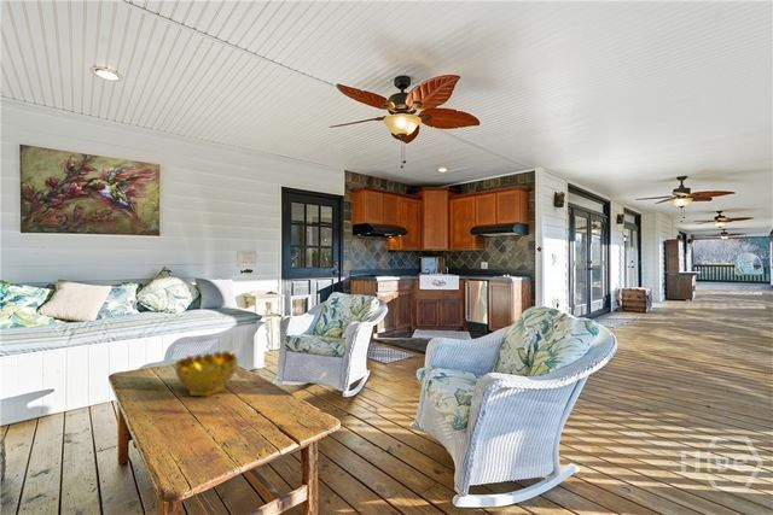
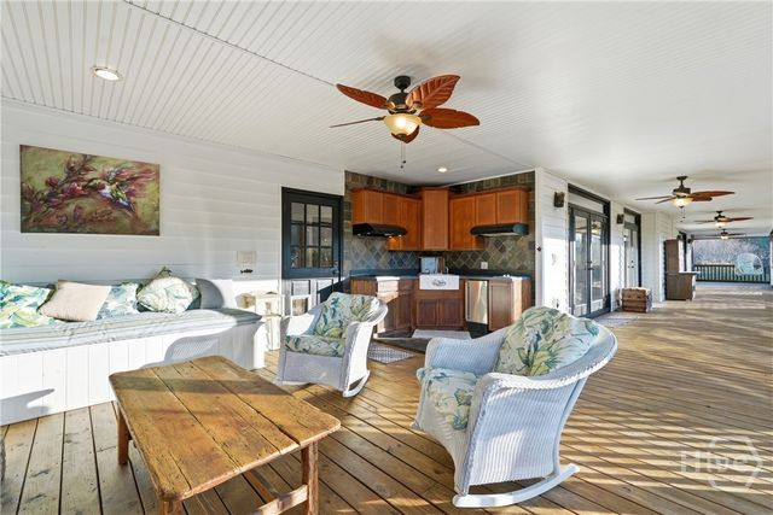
- decorative bowl (207, 374)
